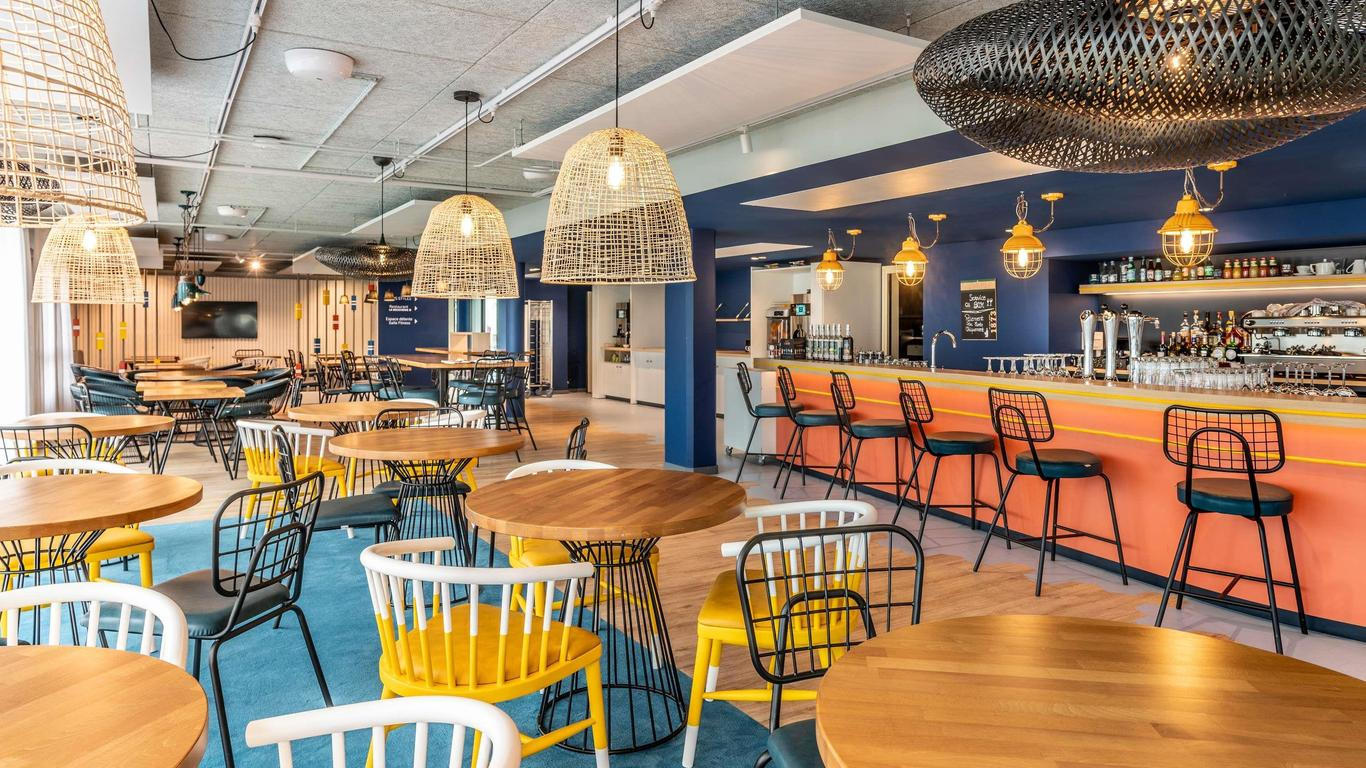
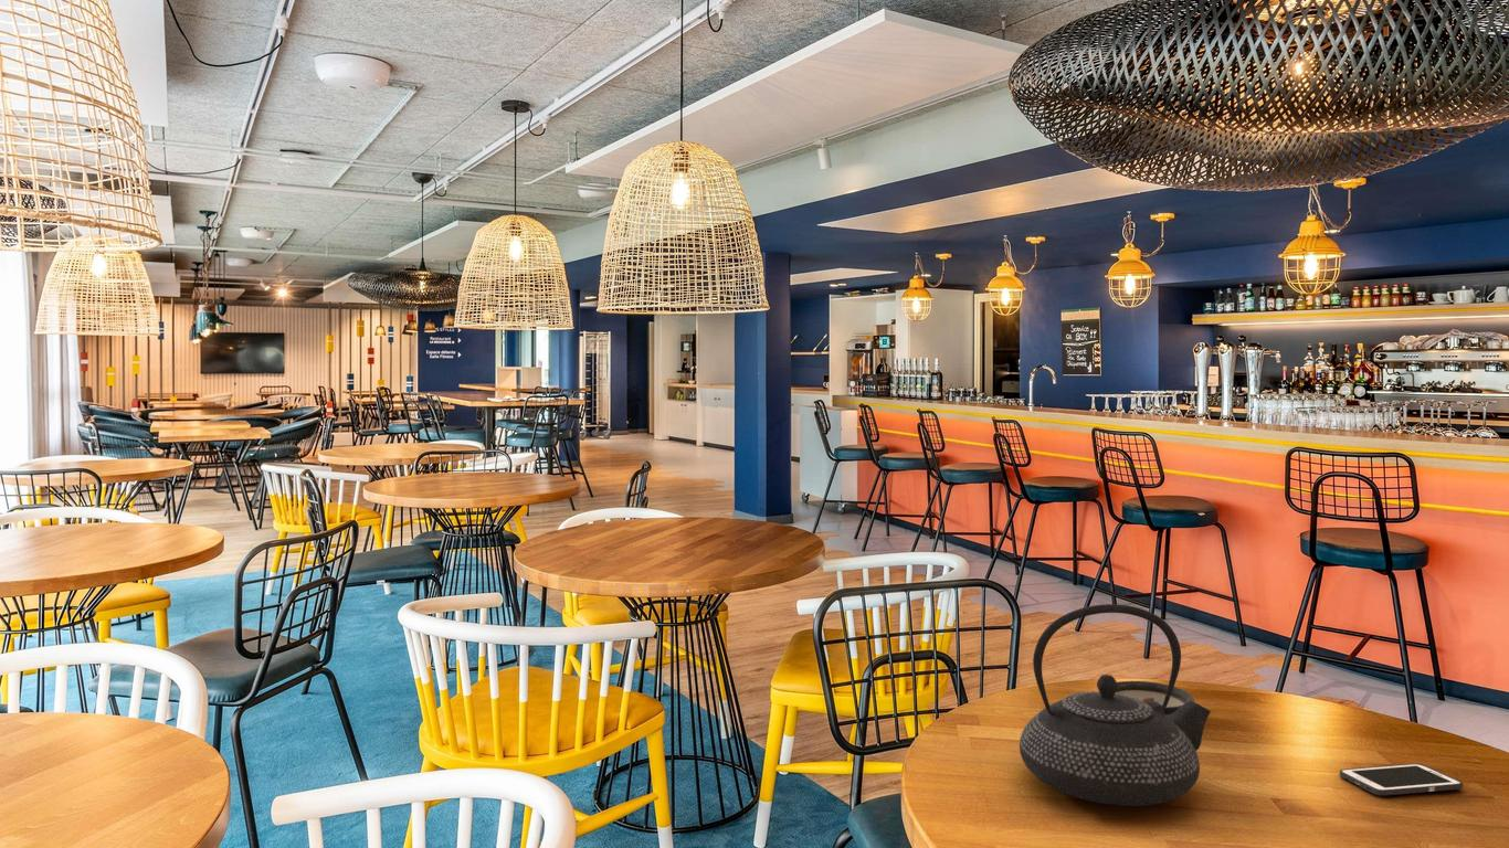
+ saucer (1147, 702)
+ teapot (1118, 695)
+ cell phone (1400, 778)
